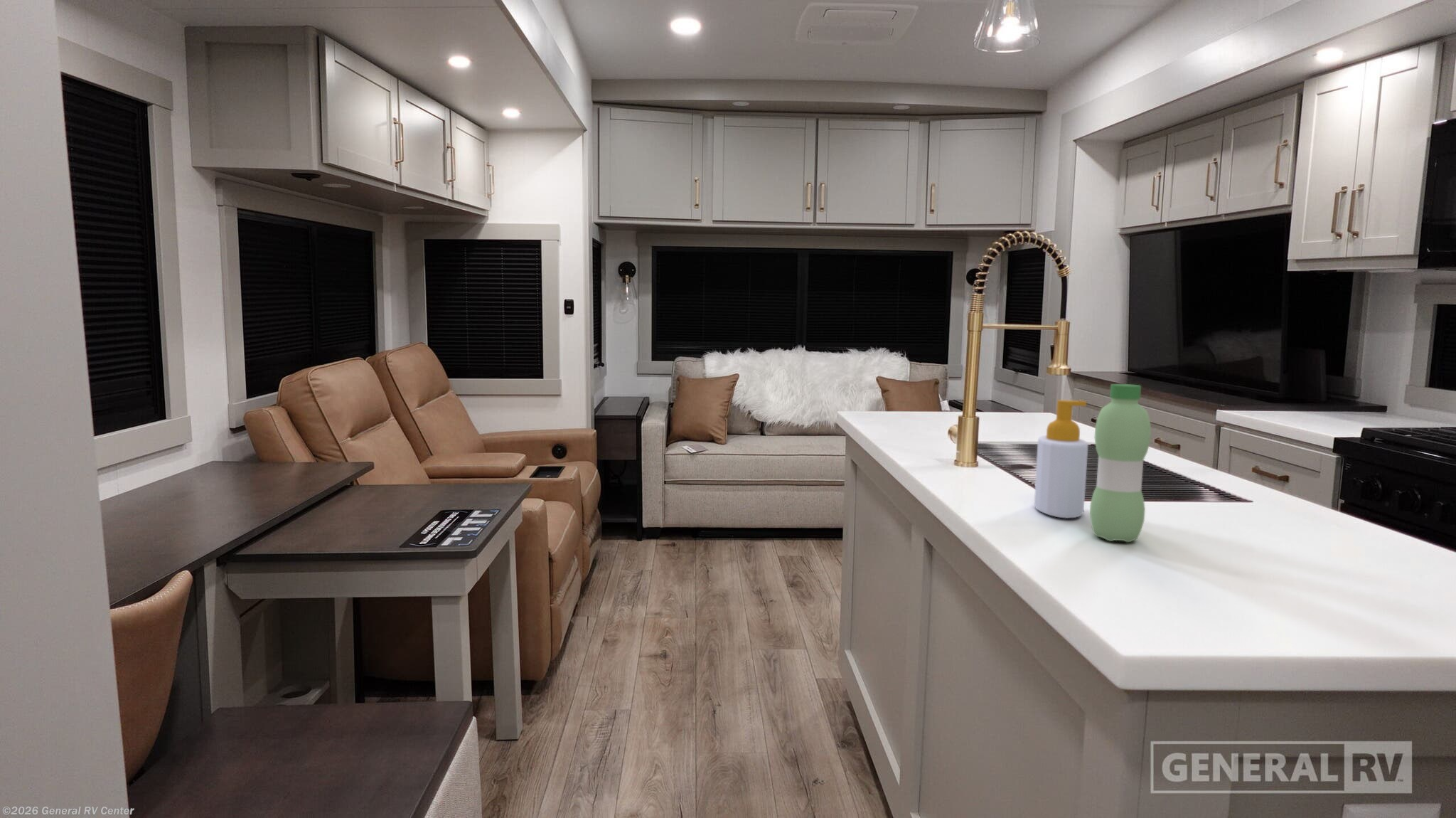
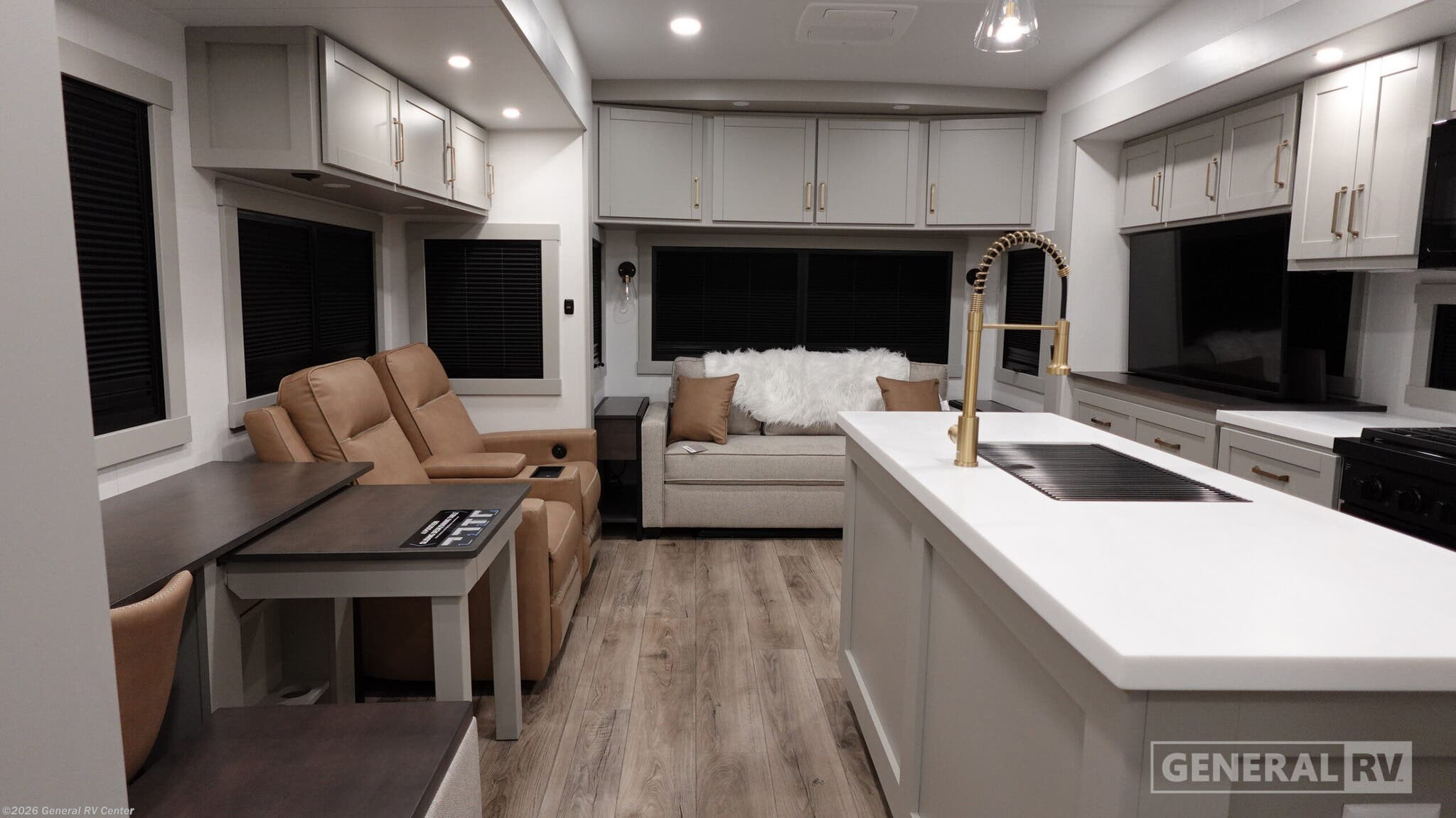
- water bottle (1120, 462)
- soap bottle (1061, 455)
